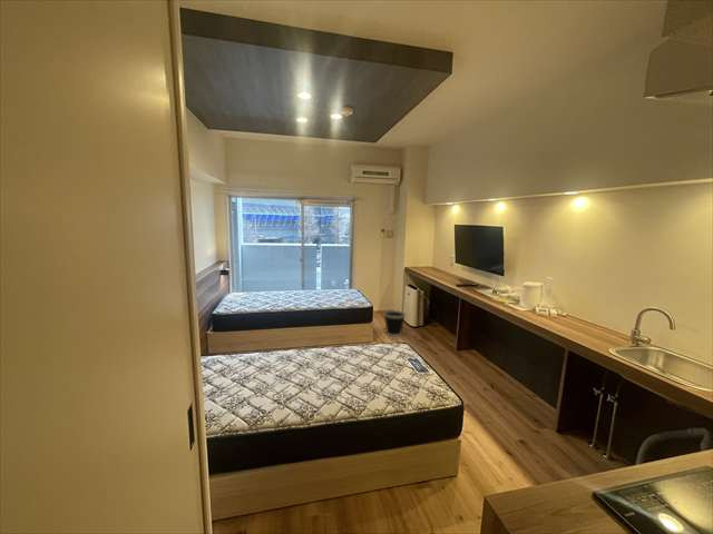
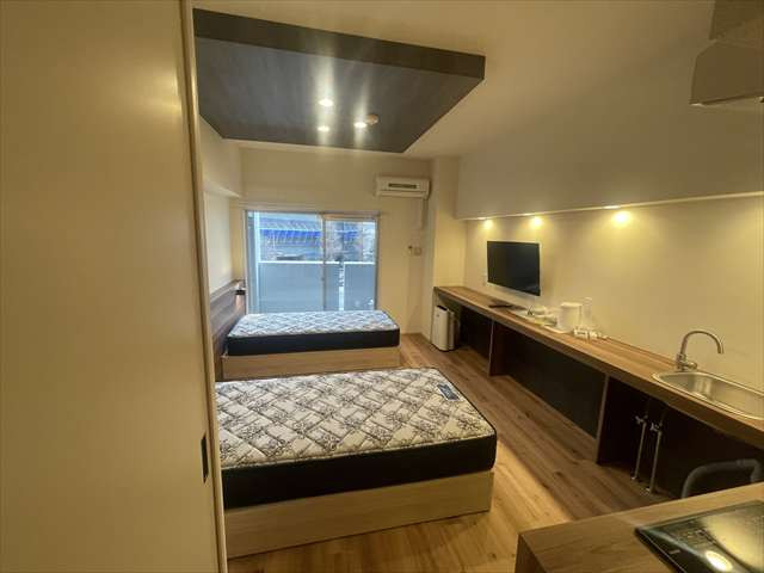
- wastebasket (393, 324)
